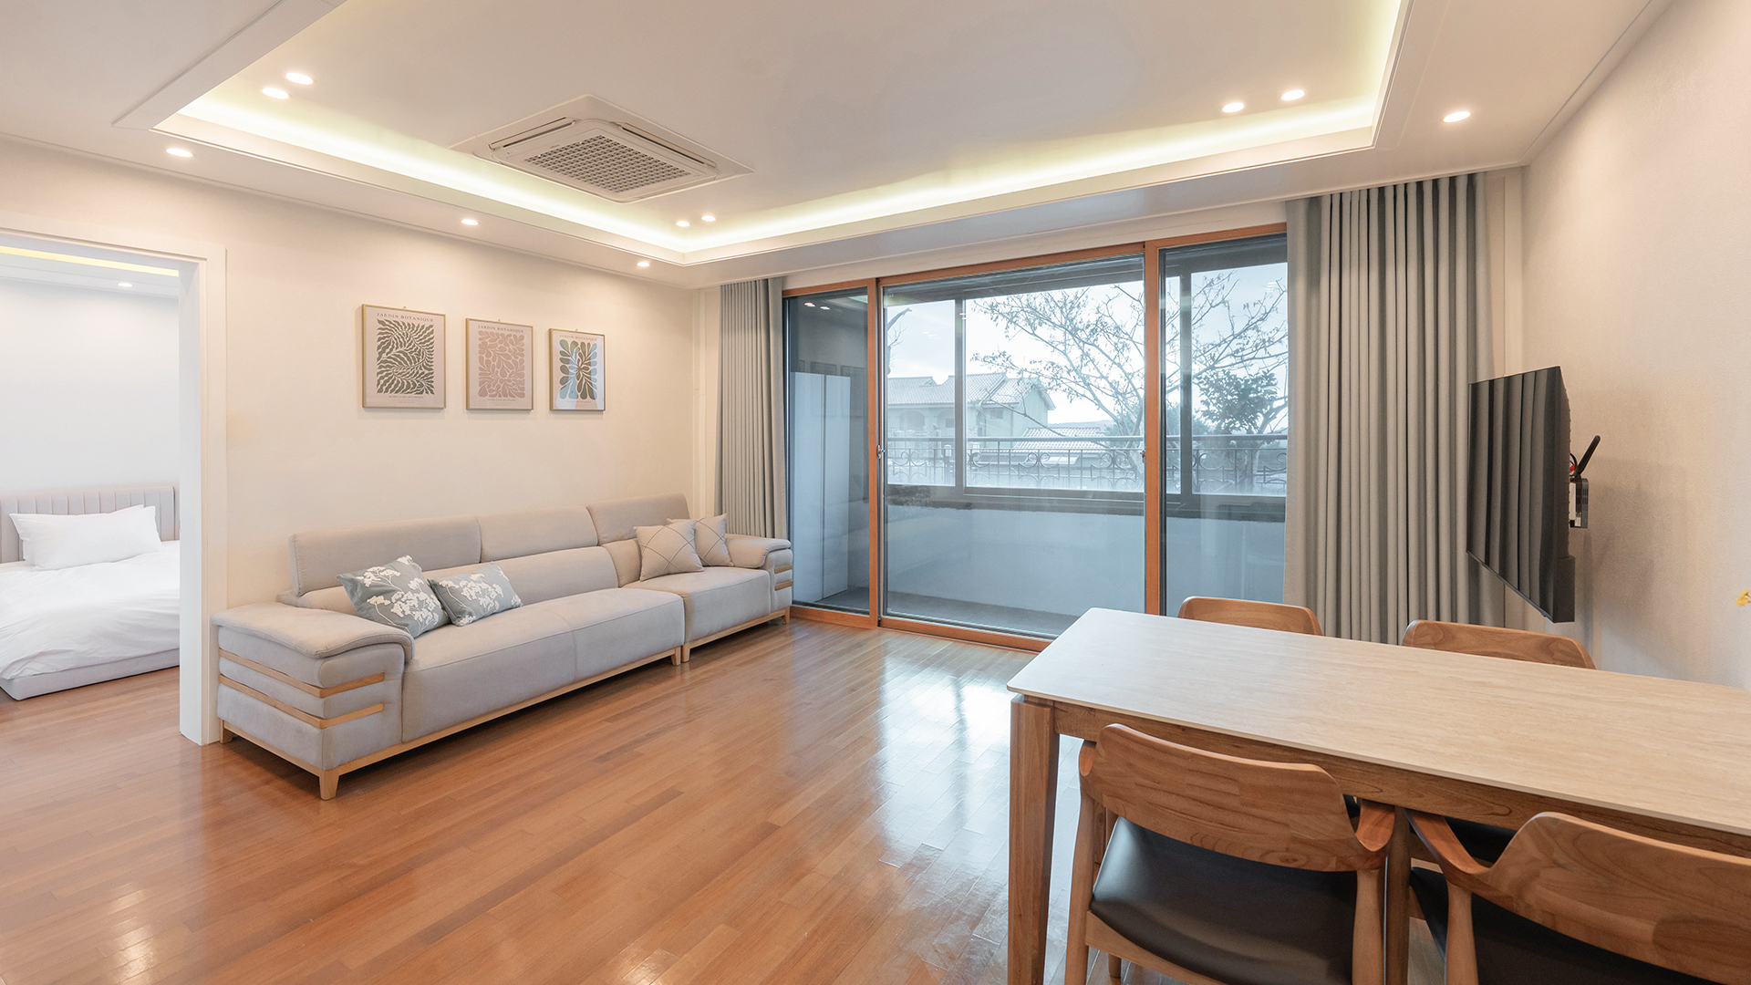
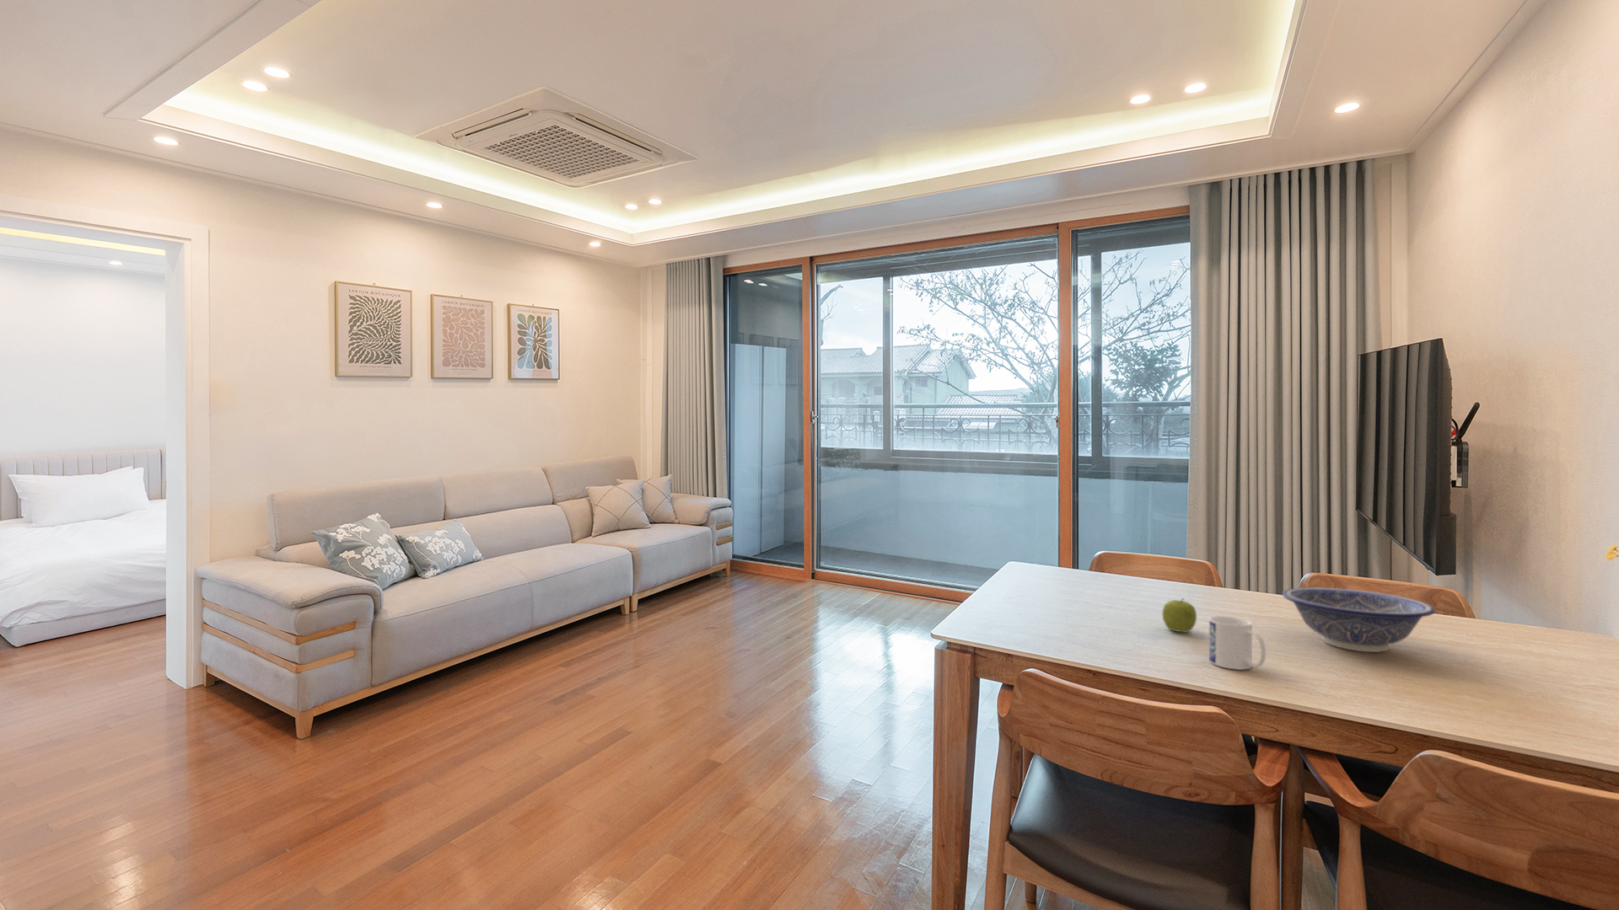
+ decorative bowl (1354, 622)
+ mug (1239, 643)
+ fruit (1179, 614)
